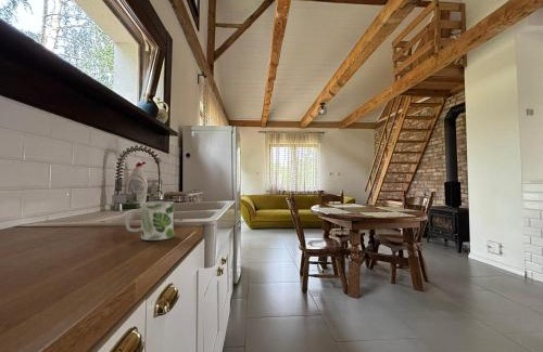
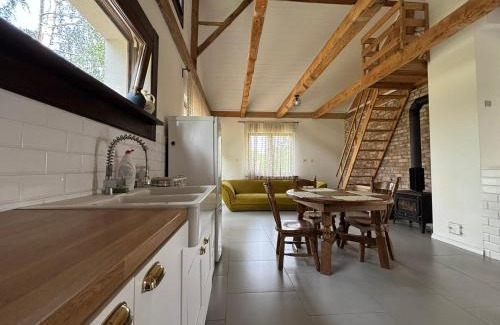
- mug (150, 220)
